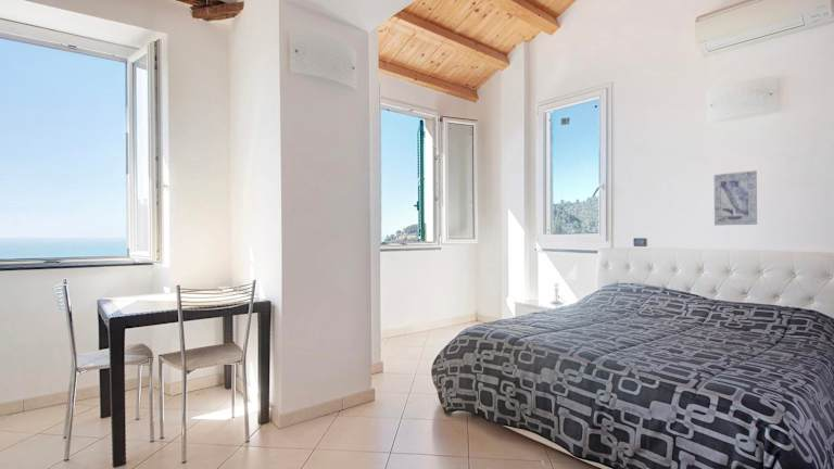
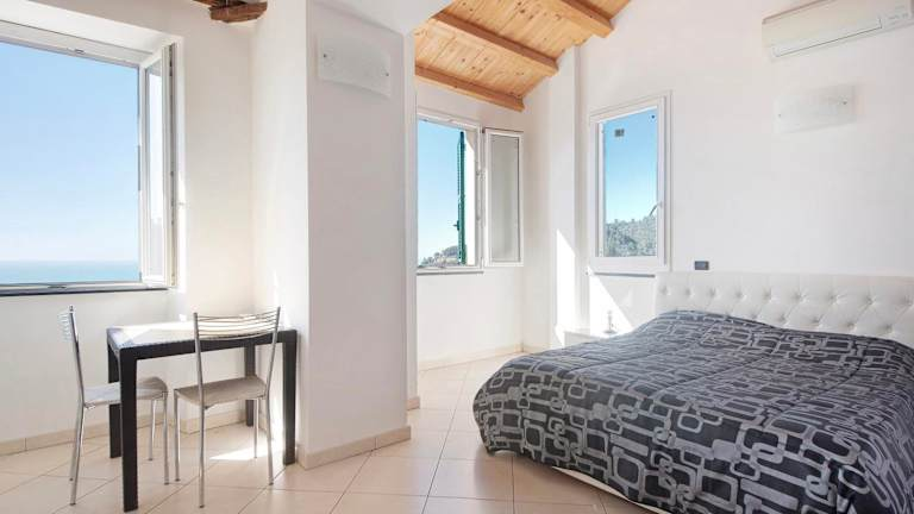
- wall art (734, 199)
